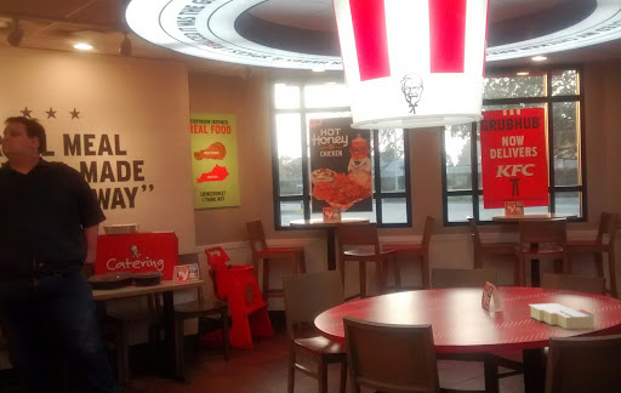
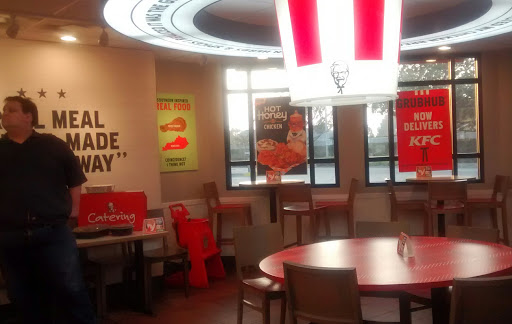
- takeout container (560, 314)
